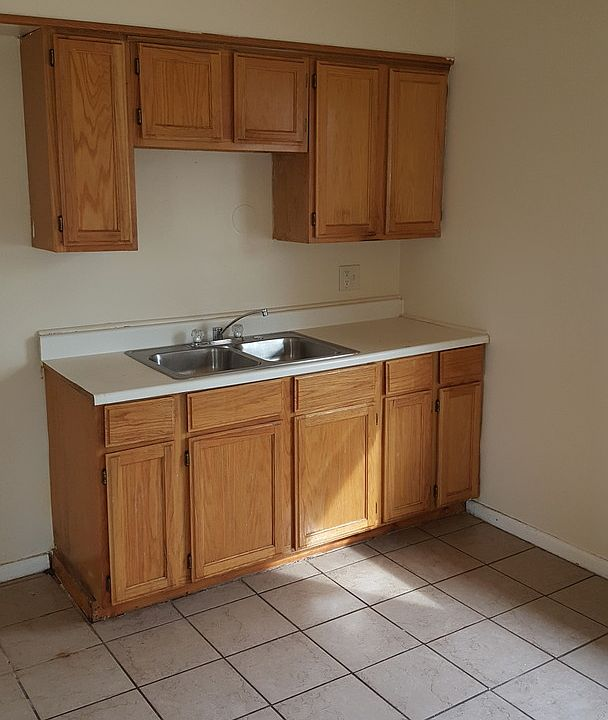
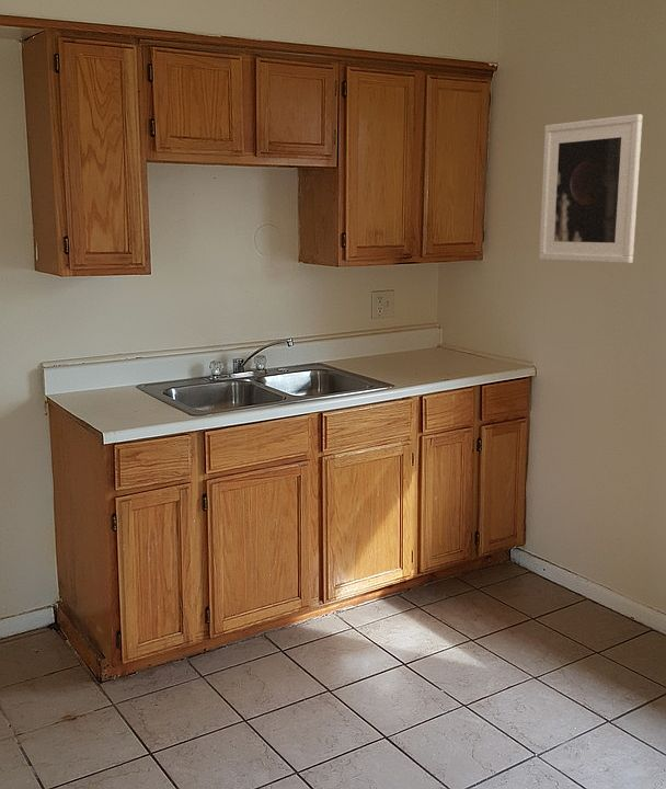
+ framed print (587, 192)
